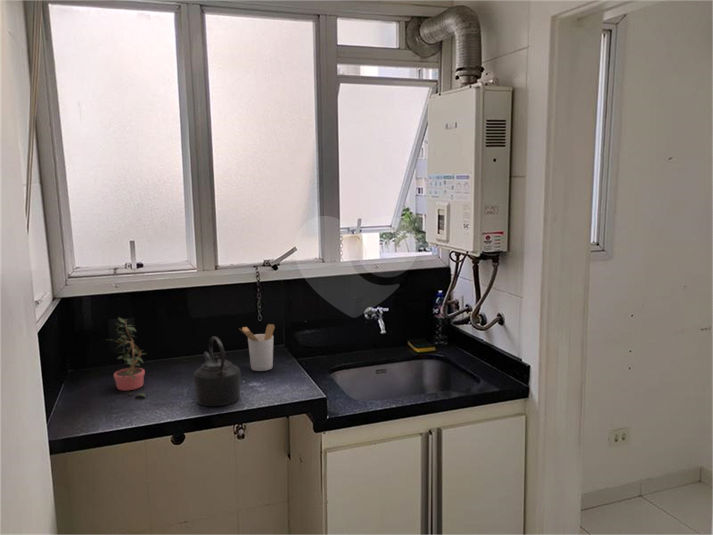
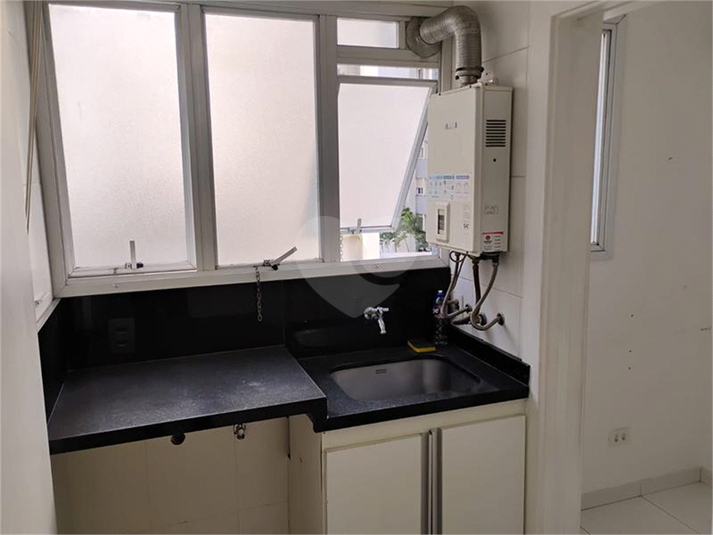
- potted plant (127, 357)
- kettle (214, 365)
- utensil holder (256, 346)
